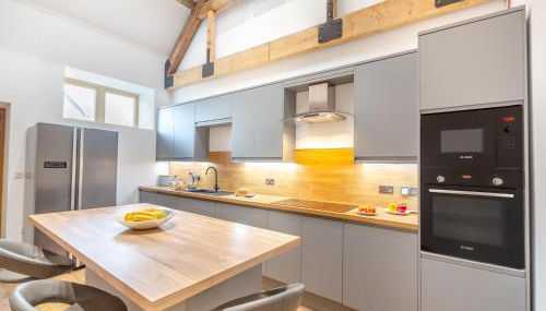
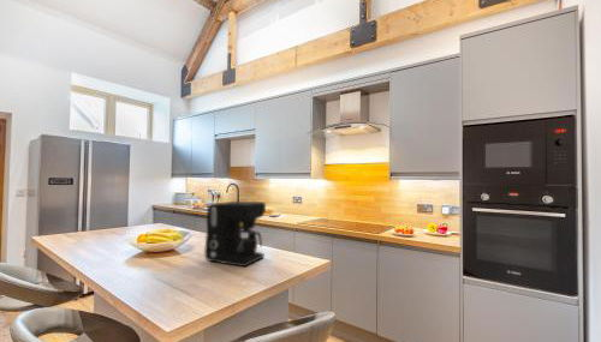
+ coffee maker (238, 230)
